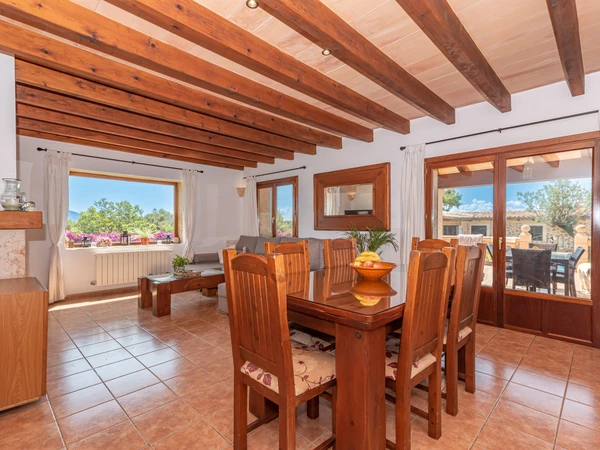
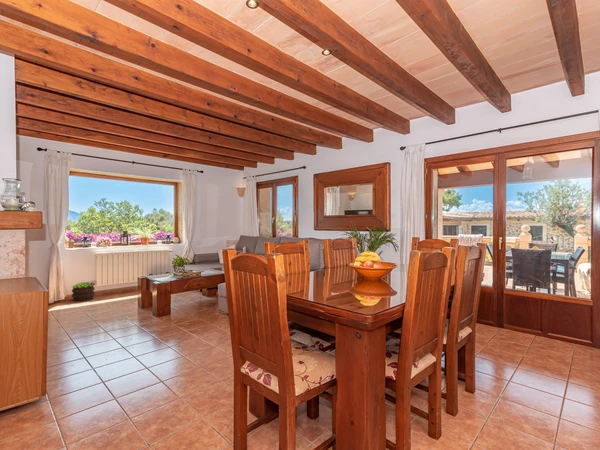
+ potted plant (83, 290)
